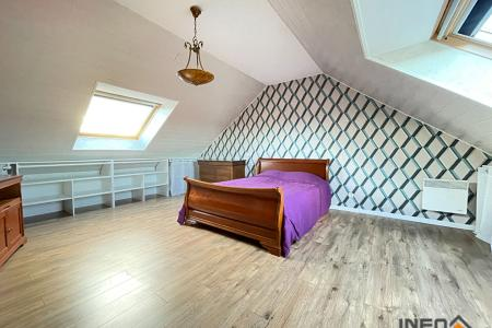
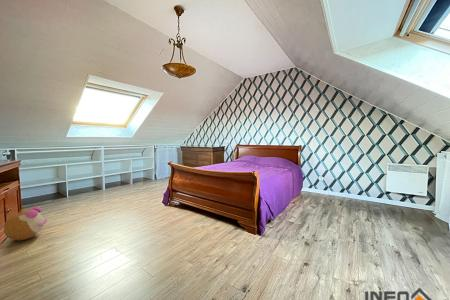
+ plush toy (25, 223)
